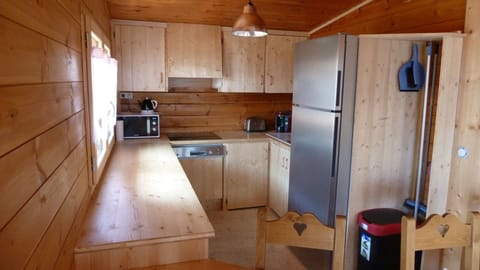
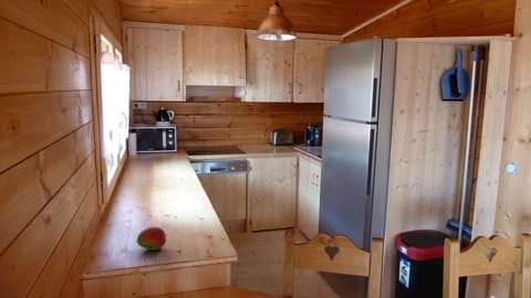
+ fruit (152, 238)
